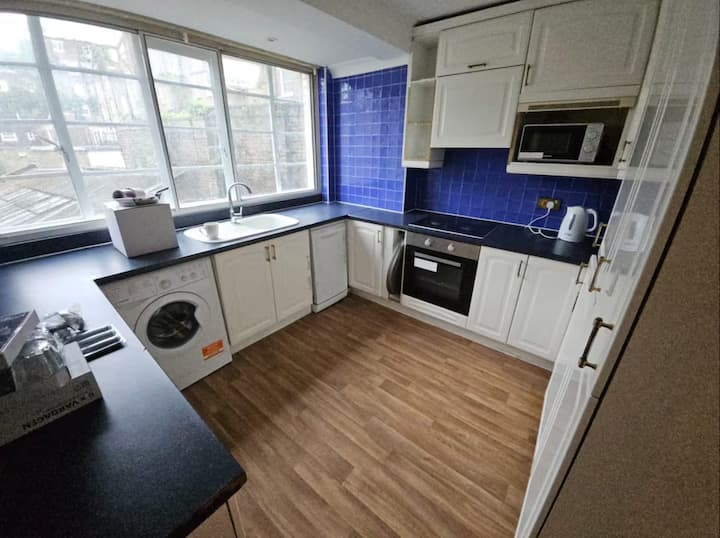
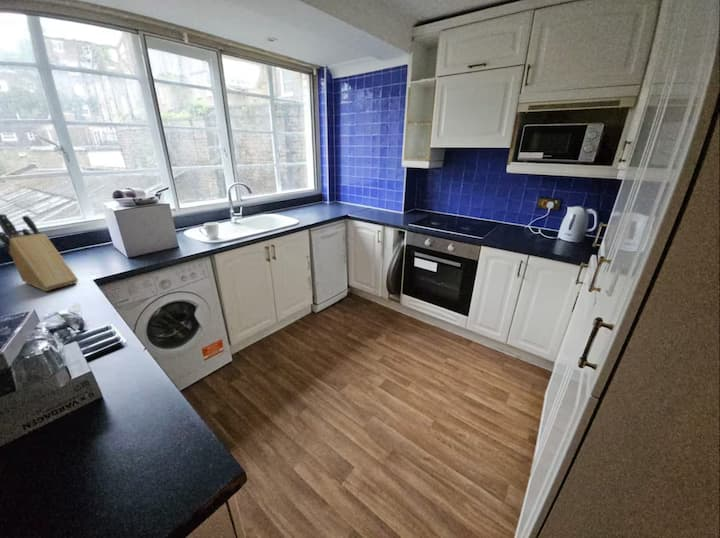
+ knife block (33, 249)
